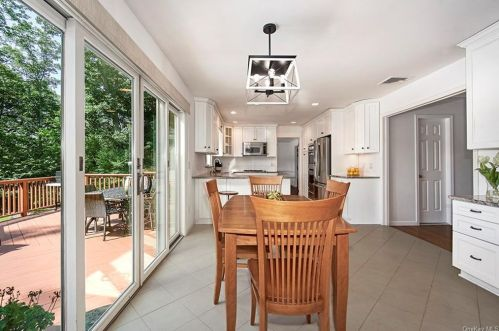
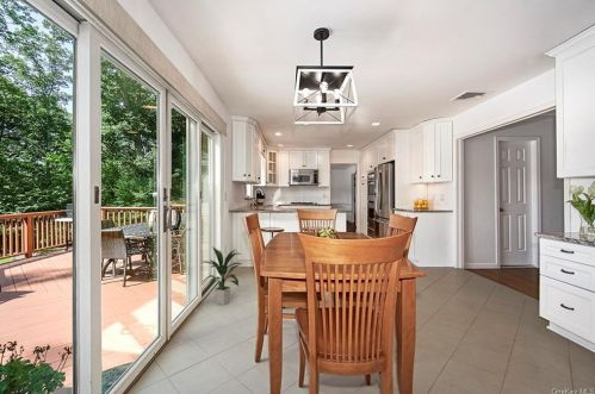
+ indoor plant (224, 274)
